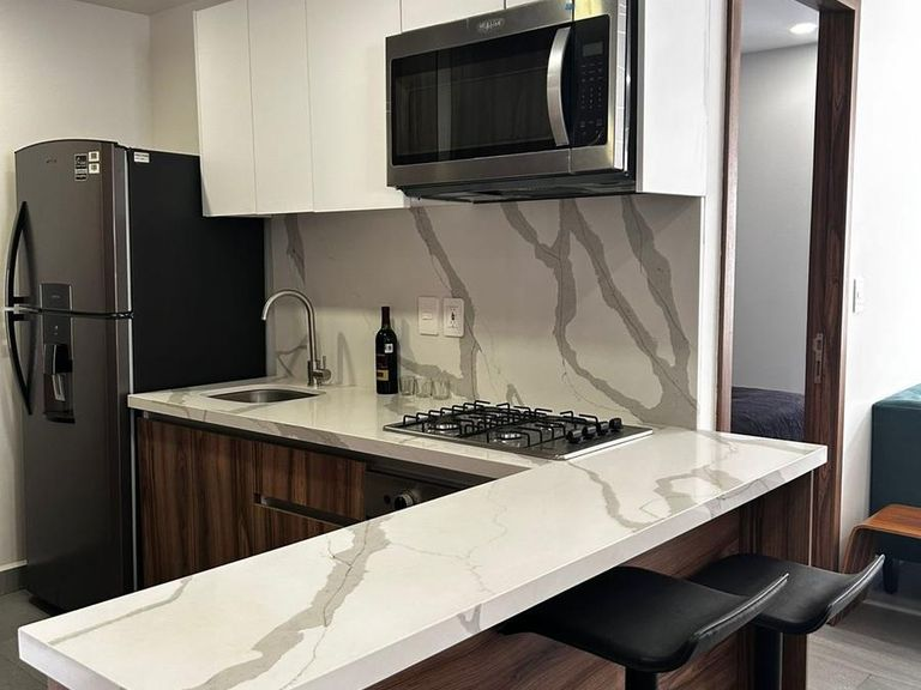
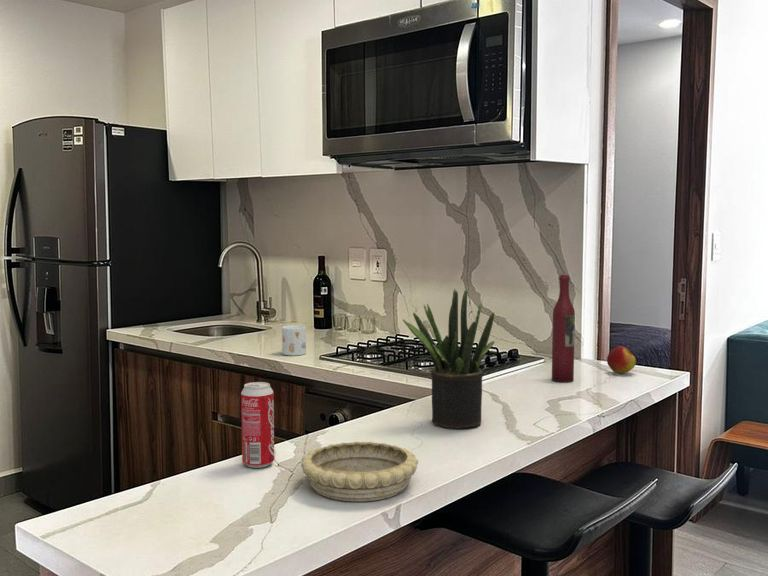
+ apple (621, 359)
+ wine bottle (563, 327)
+ potted plant (449, 356)
+ decorative bowl (359, 470)
+ mug (295, 339)
+ beverage can (257, 424)
